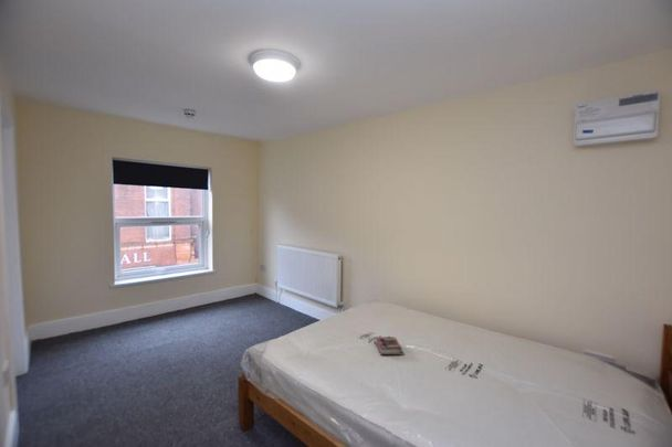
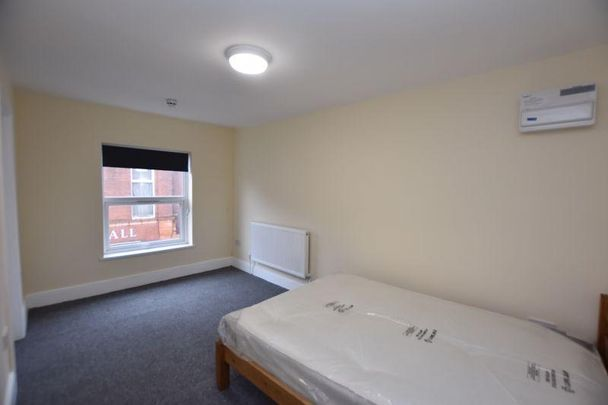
- book (388, 345)
